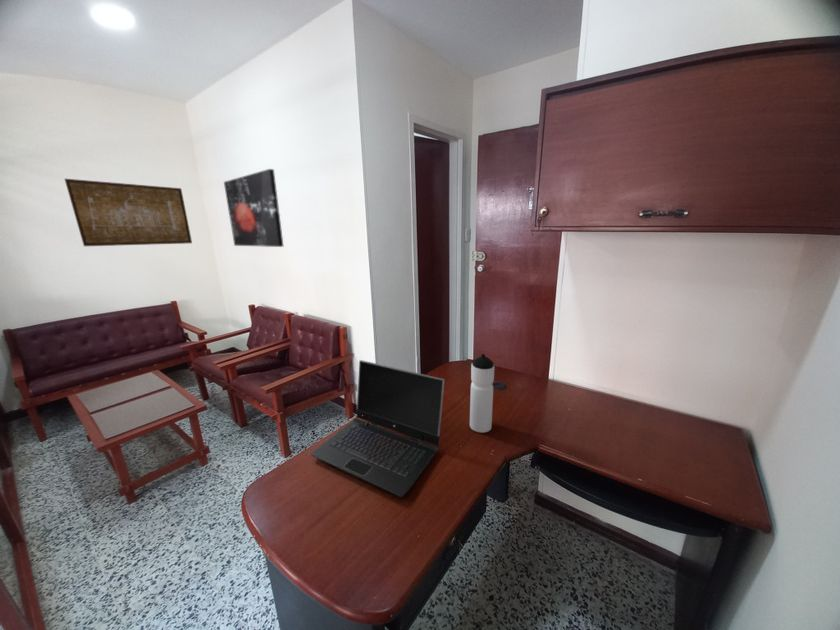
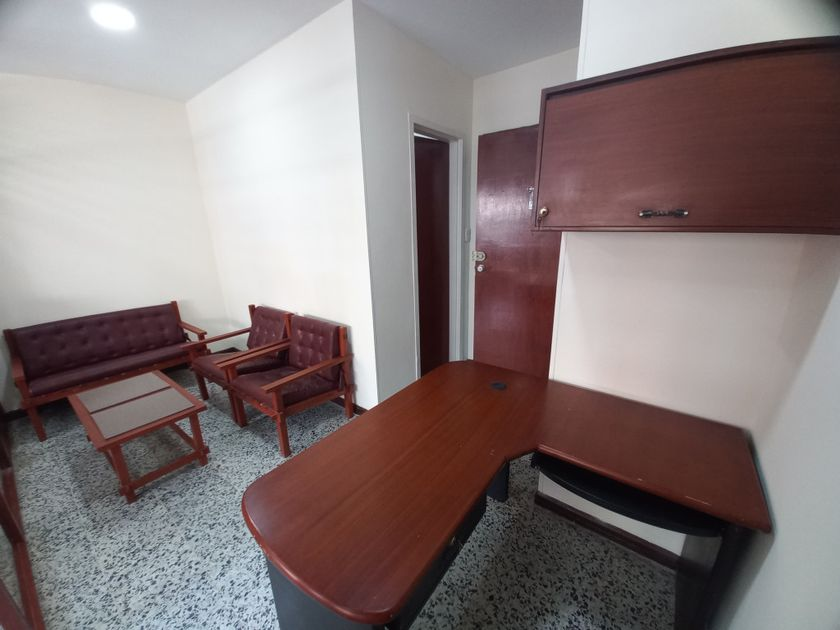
- wall art (136, 215)
- wall art (251, 212)
- water bottle (481, 391)
- laptop computer (377, 418)
